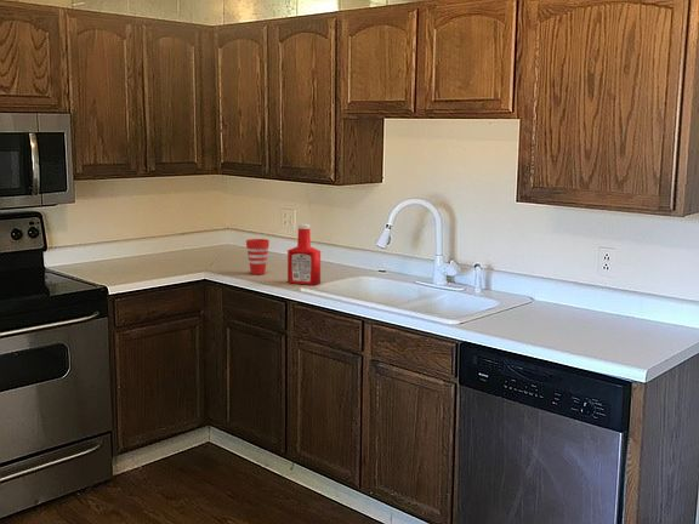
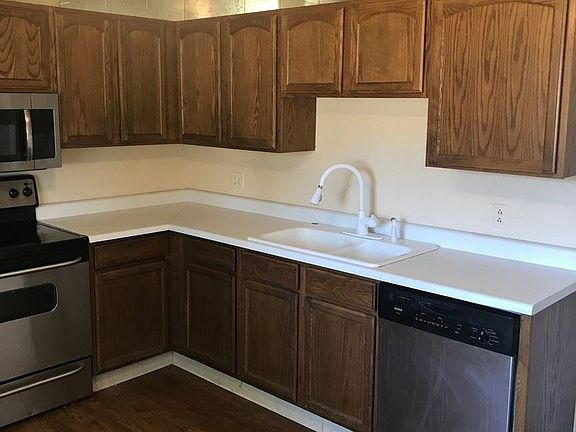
- cup (257, 256)
- soap bottle (303, 254)
